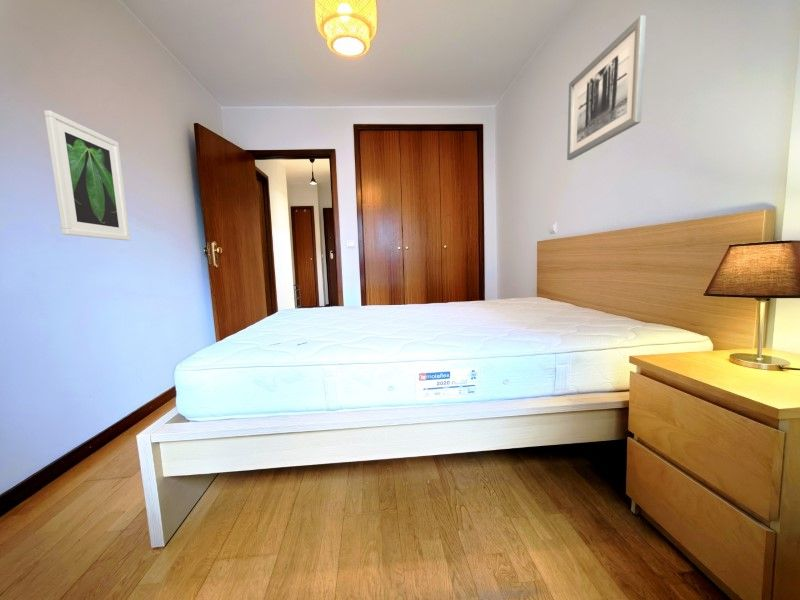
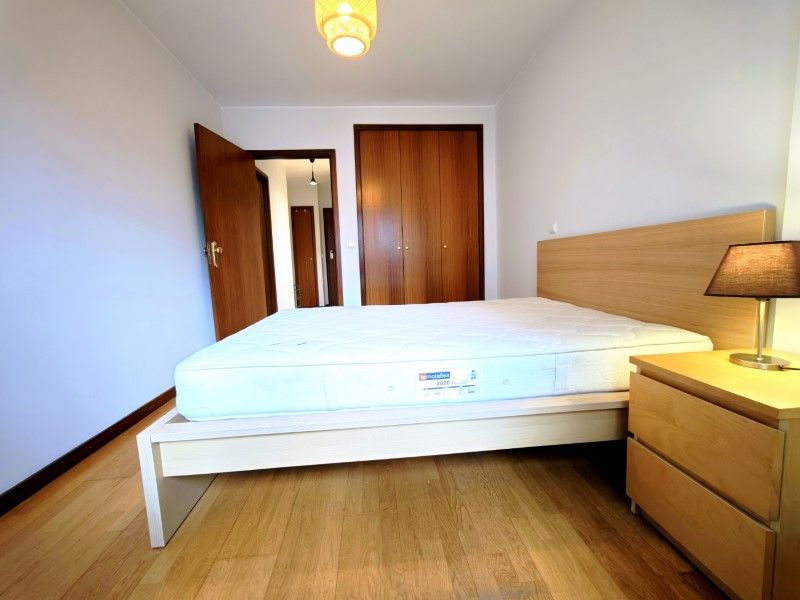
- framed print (92, 183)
- wall art (599, 100)
